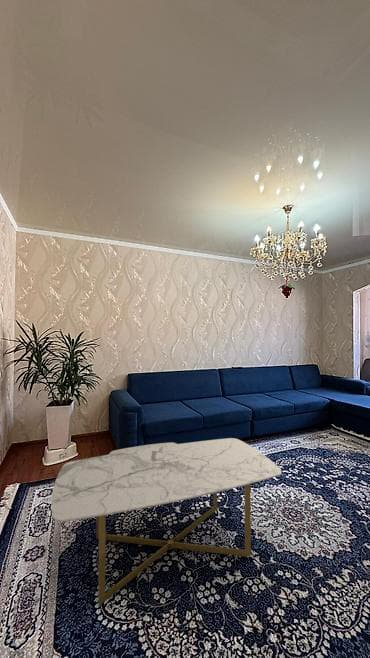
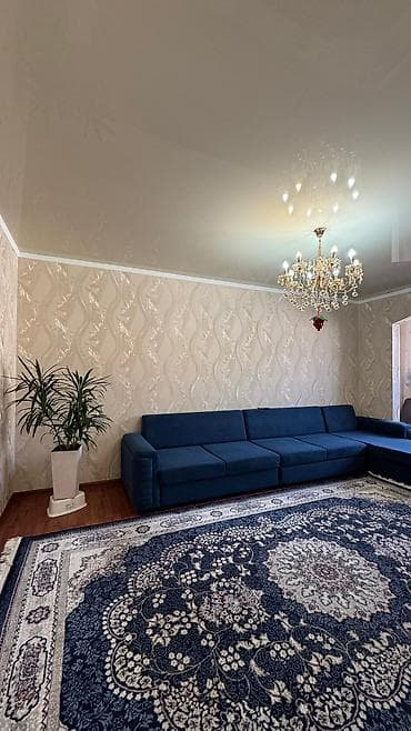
- coffee table (158, 481)
